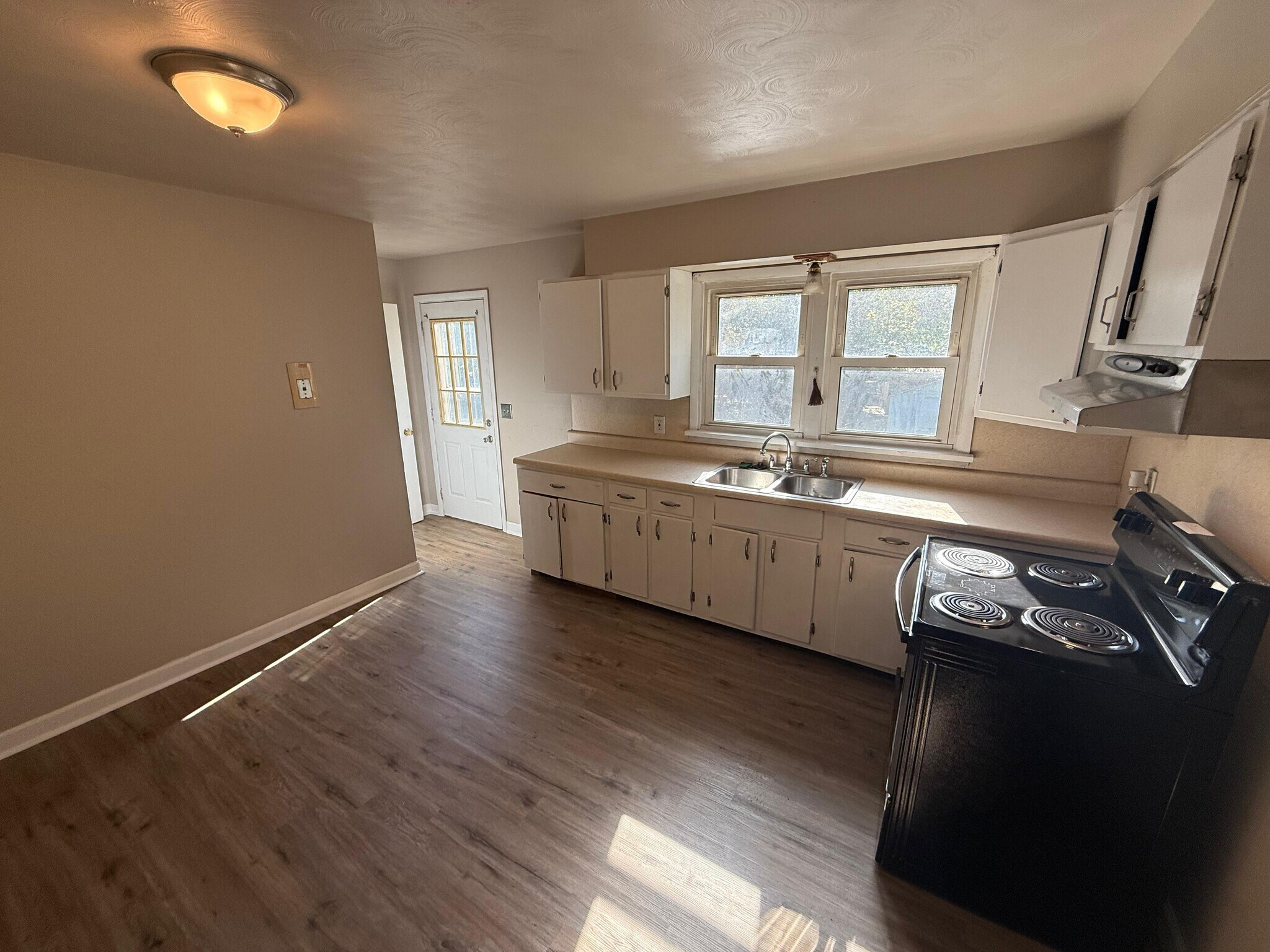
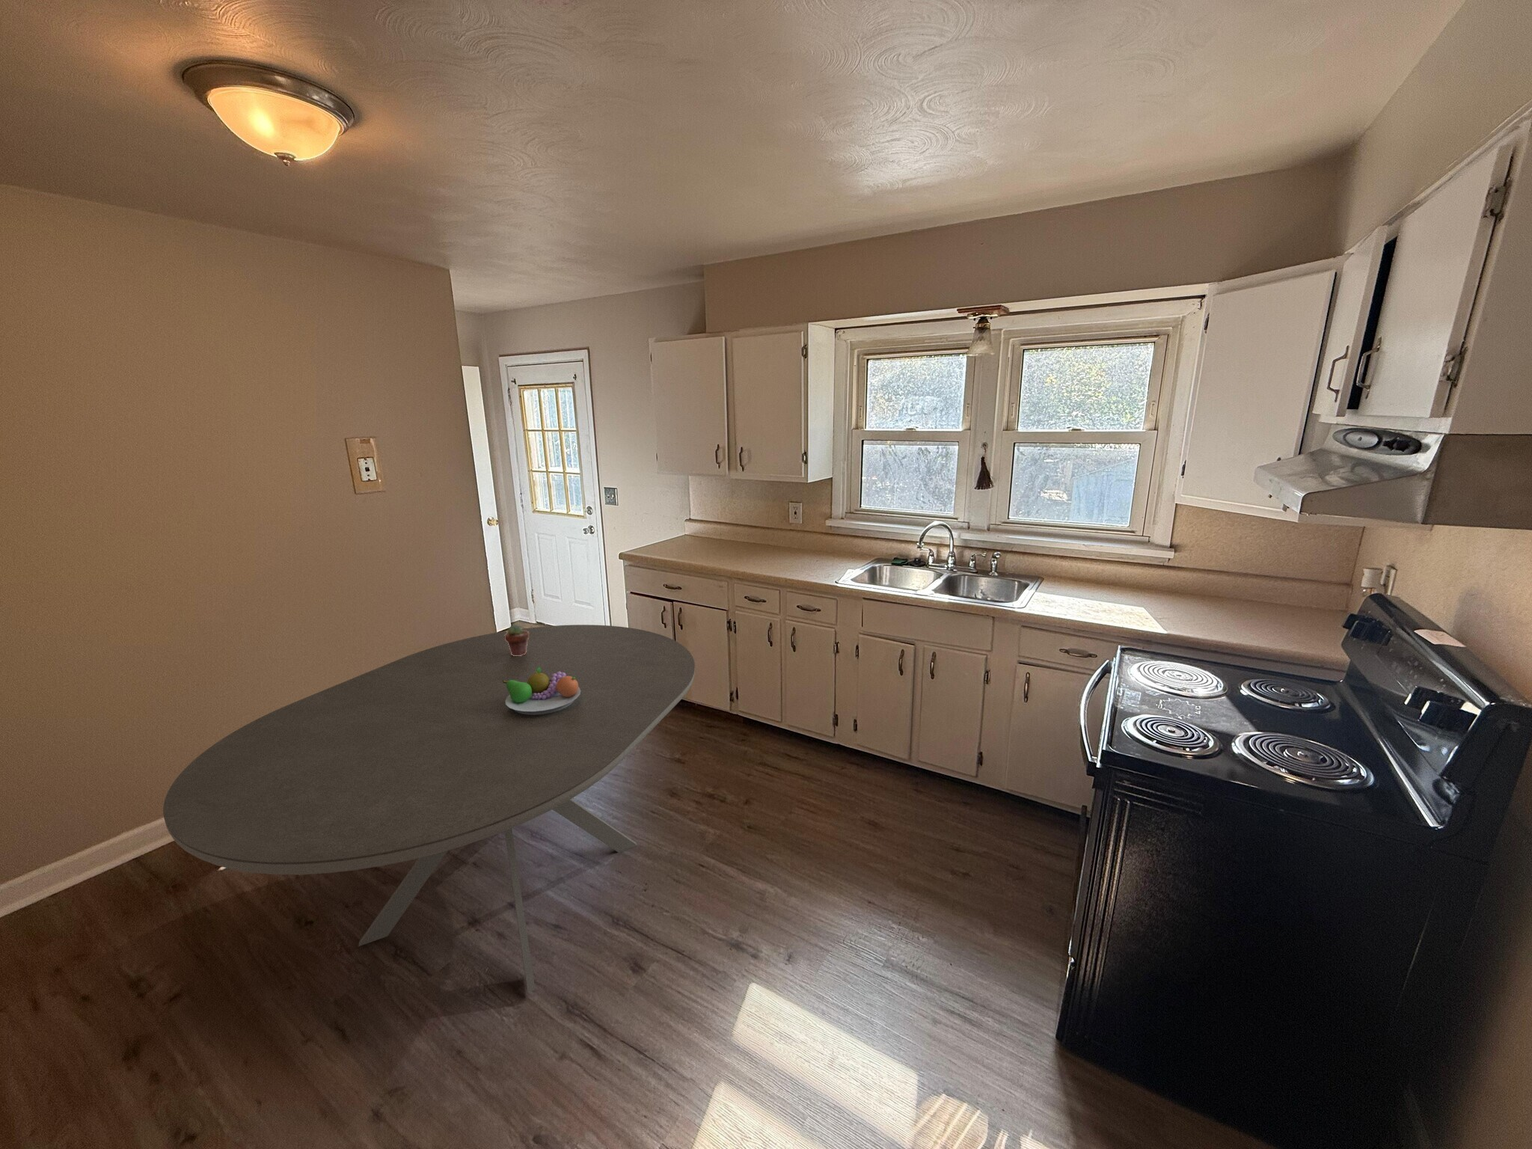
+ dining table (502, 795)
+ potted succulent (518, 638)
+ fruit bowl (540, 688)
